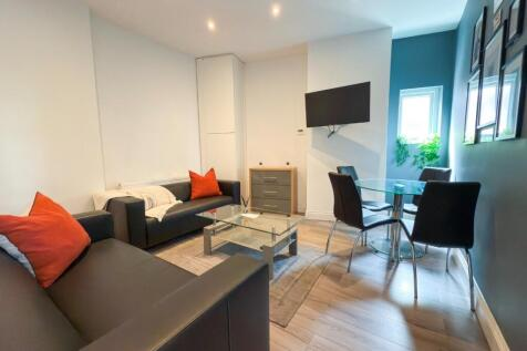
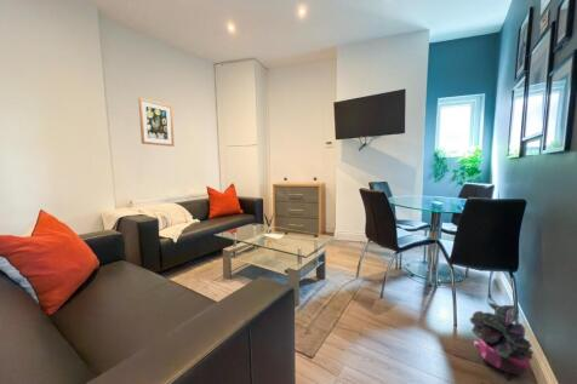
+ potted plant (501, 336)
+ wall art (158, 124)
